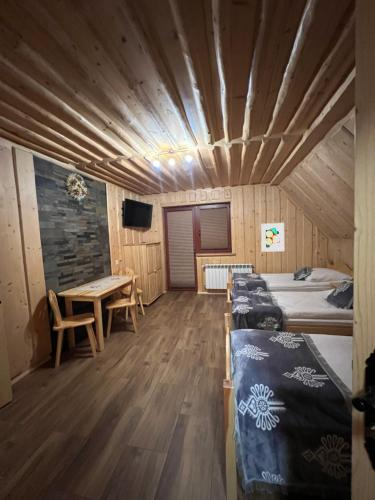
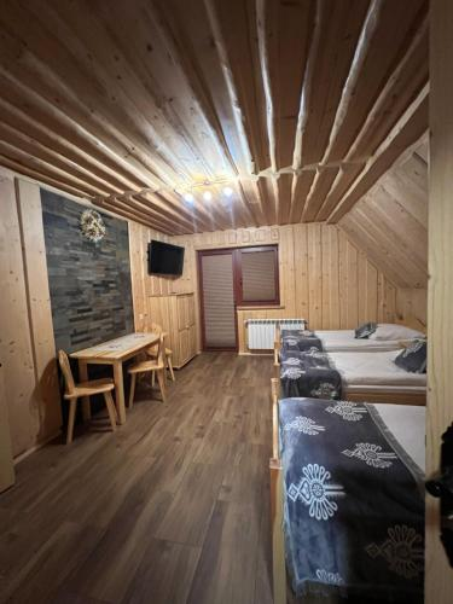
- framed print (272, 237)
